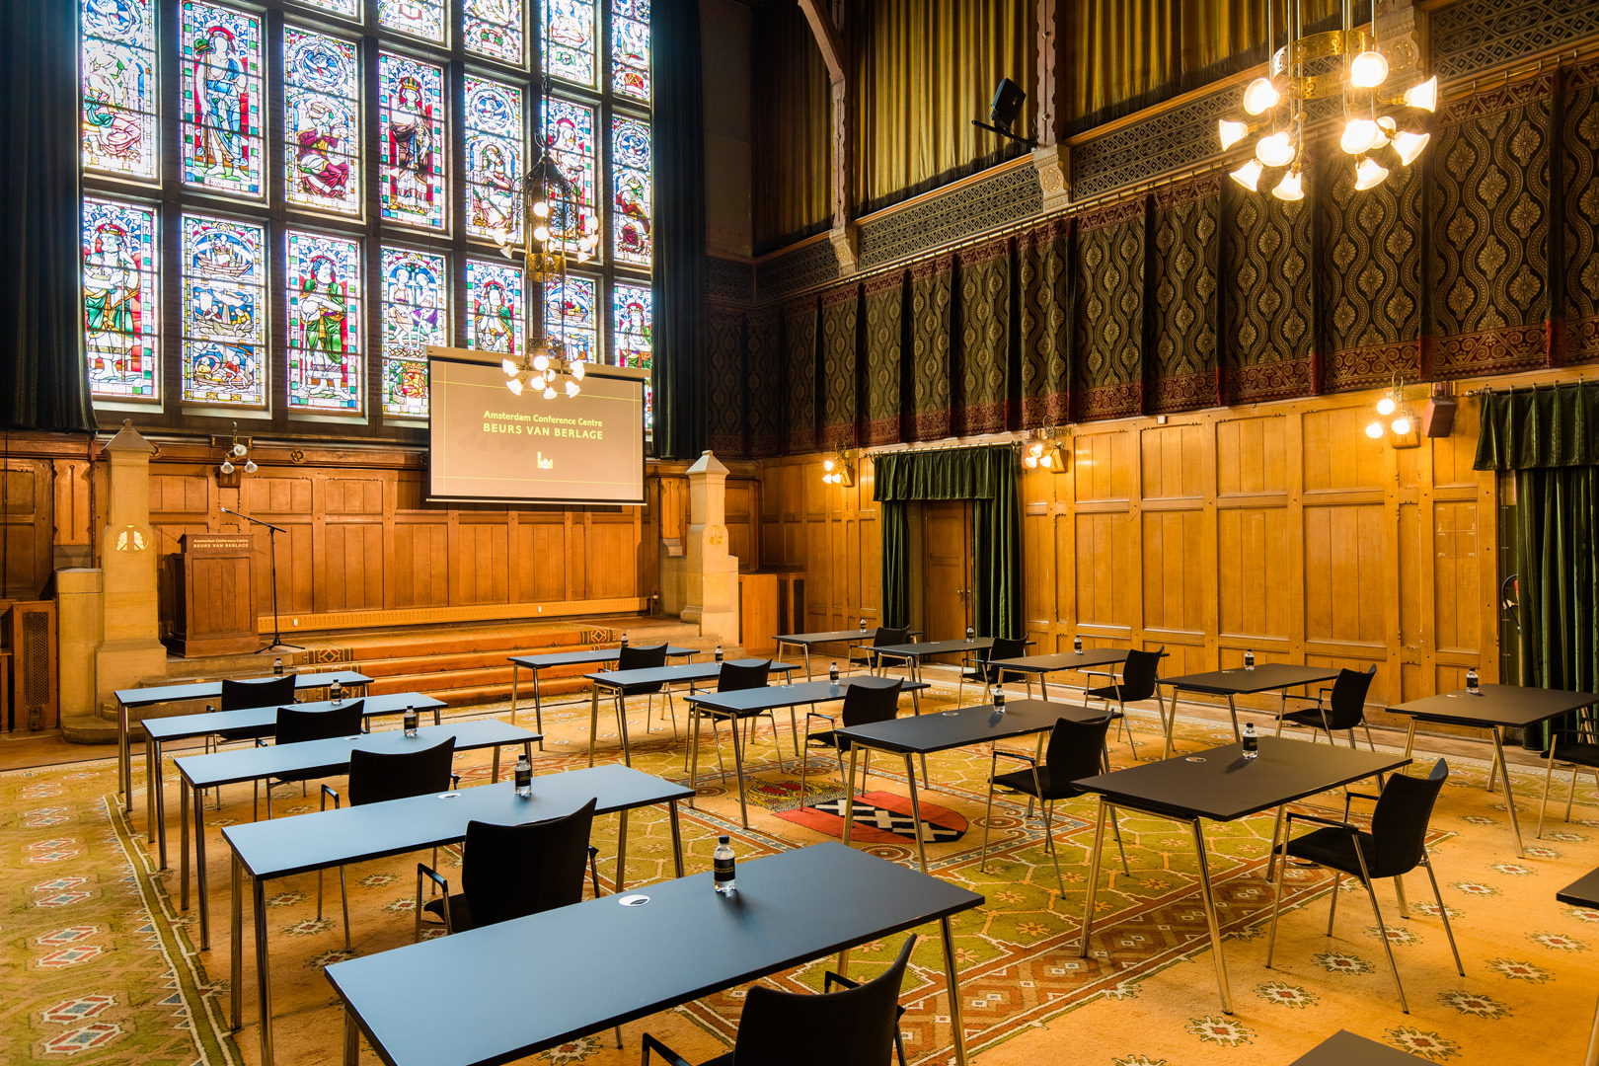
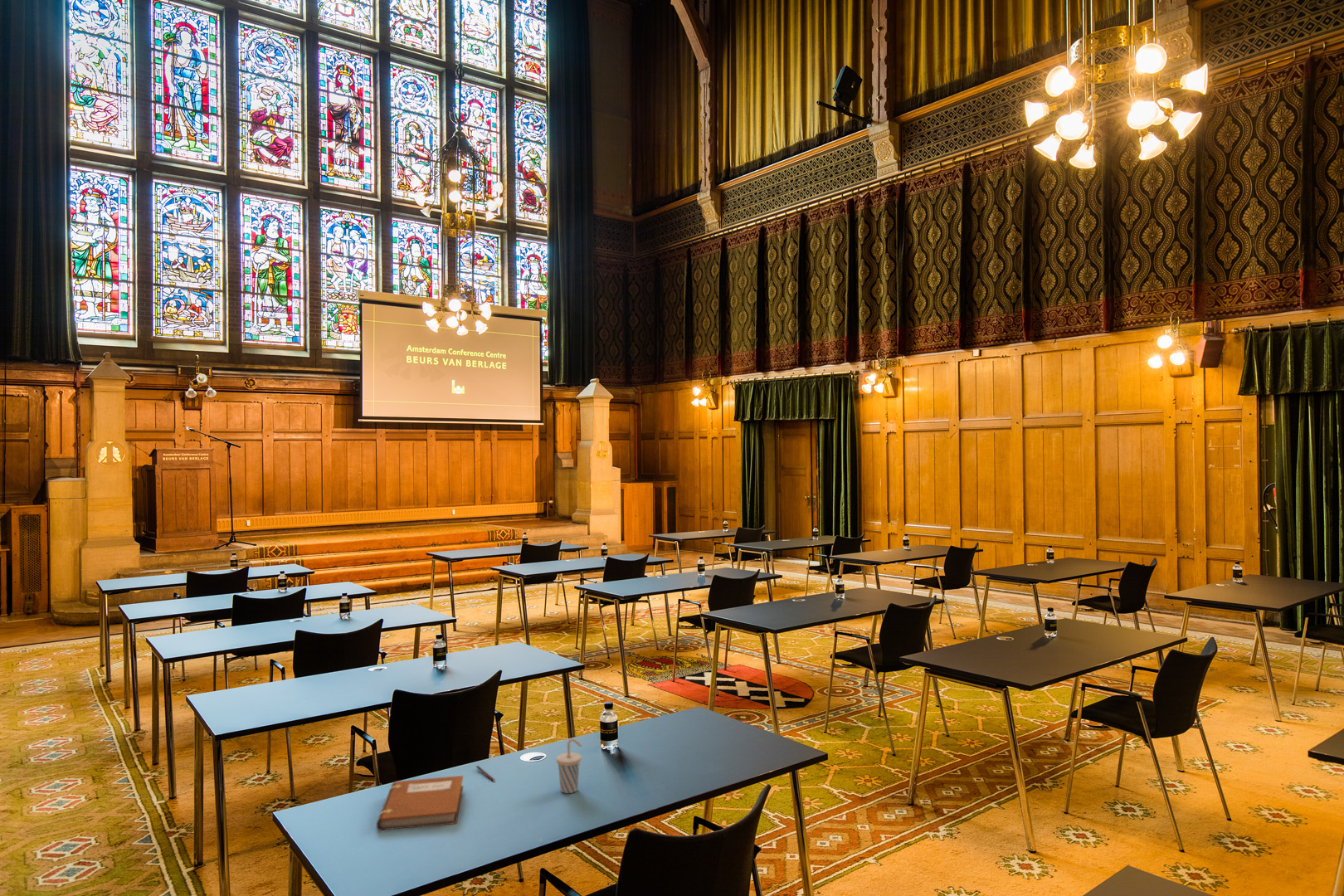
+ cup (570, 764)
+ notebook (422, 801)
+ pen (485, 772)
